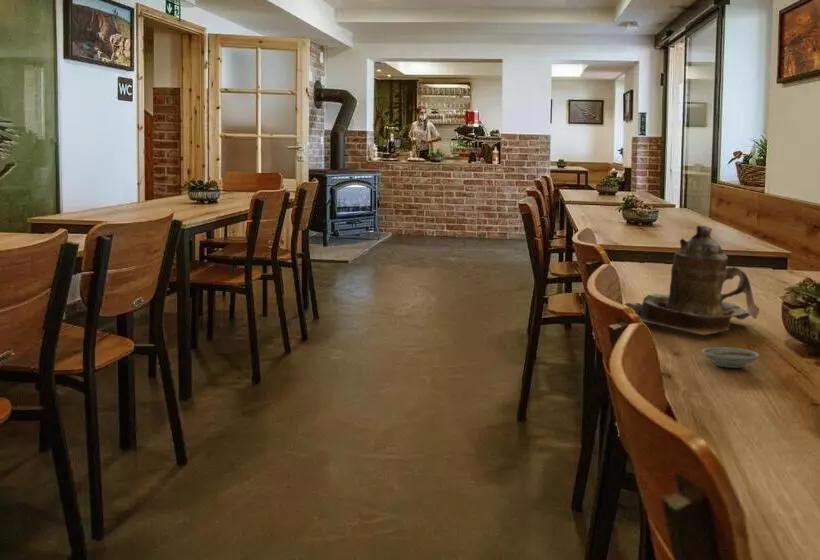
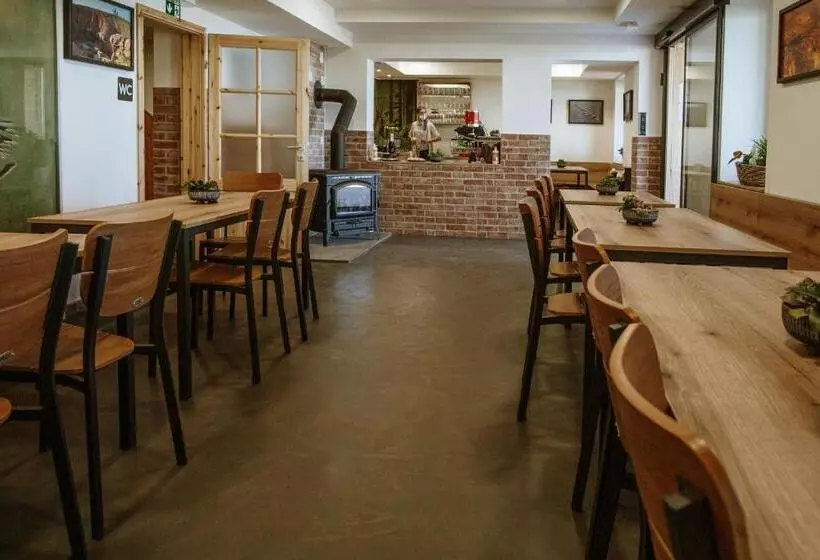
- teapot (684, 274)
- saucer (729, 358)
